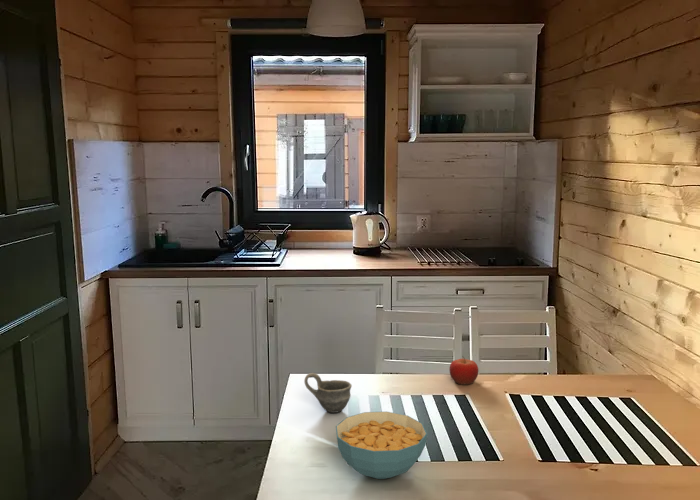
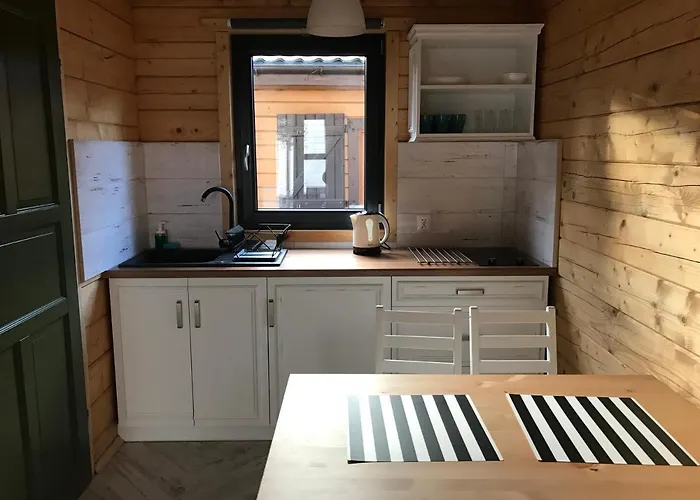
- cup (330, 391)
- fruit (463, 369)
- cereal bowl (380, 451)
